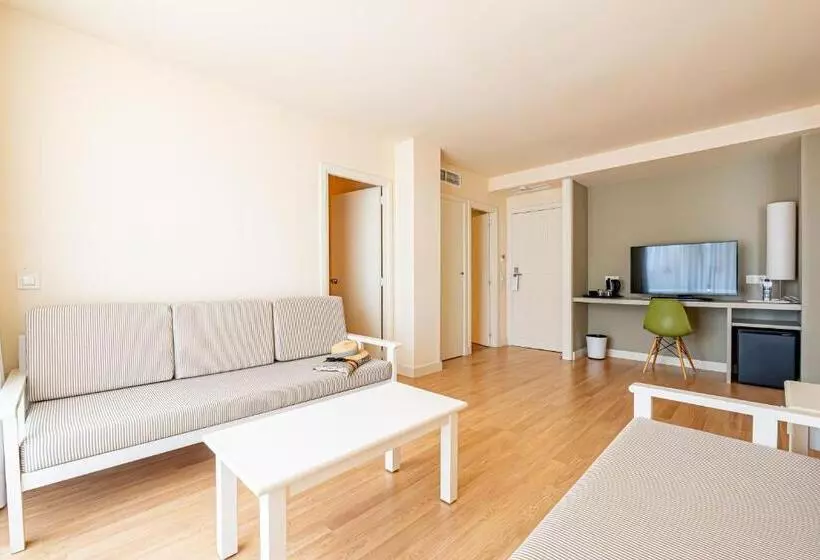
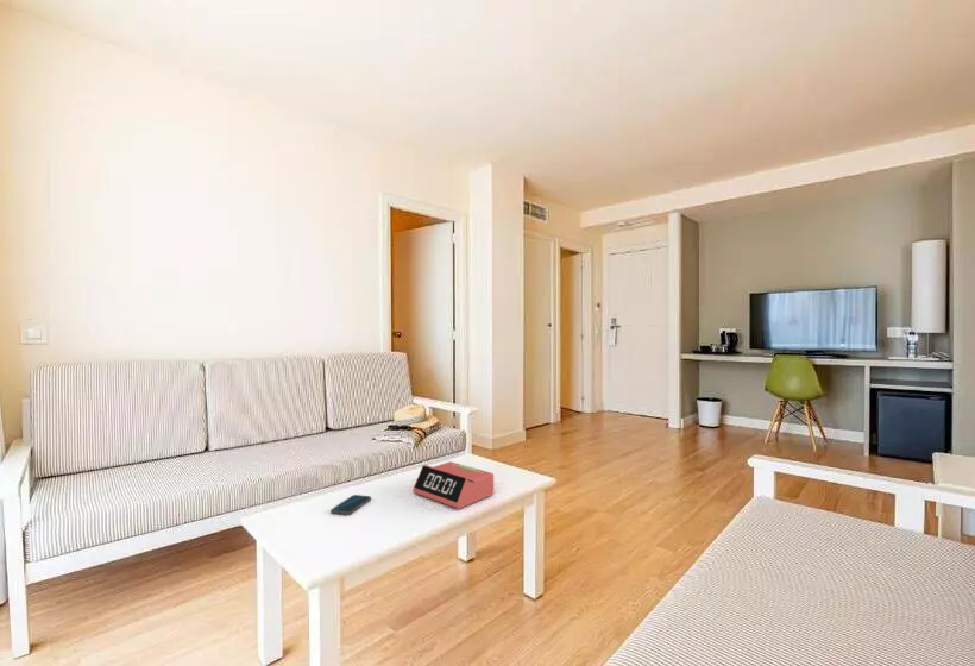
+ alarm clock (453, 480)
+ smartphone (351, 504)
